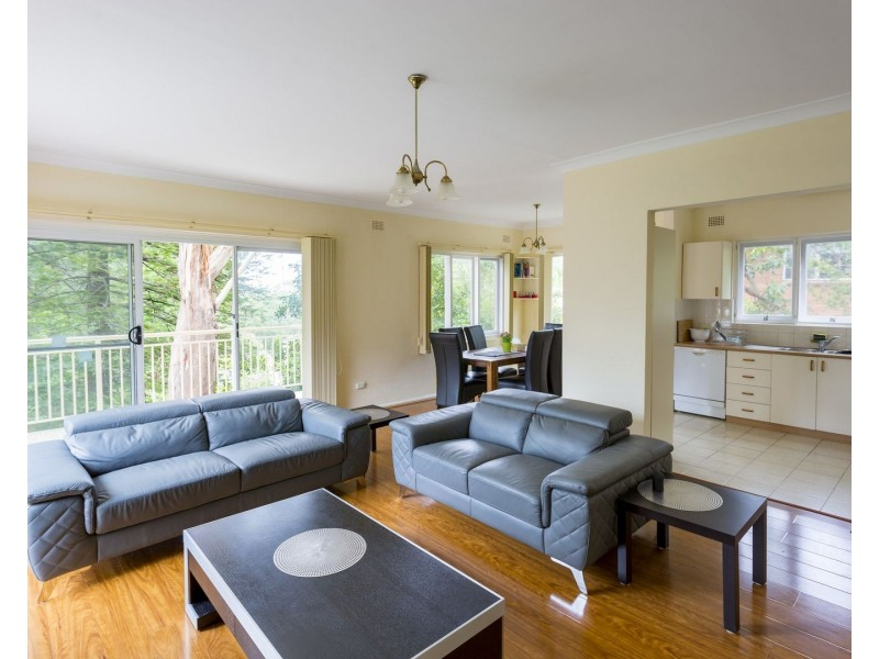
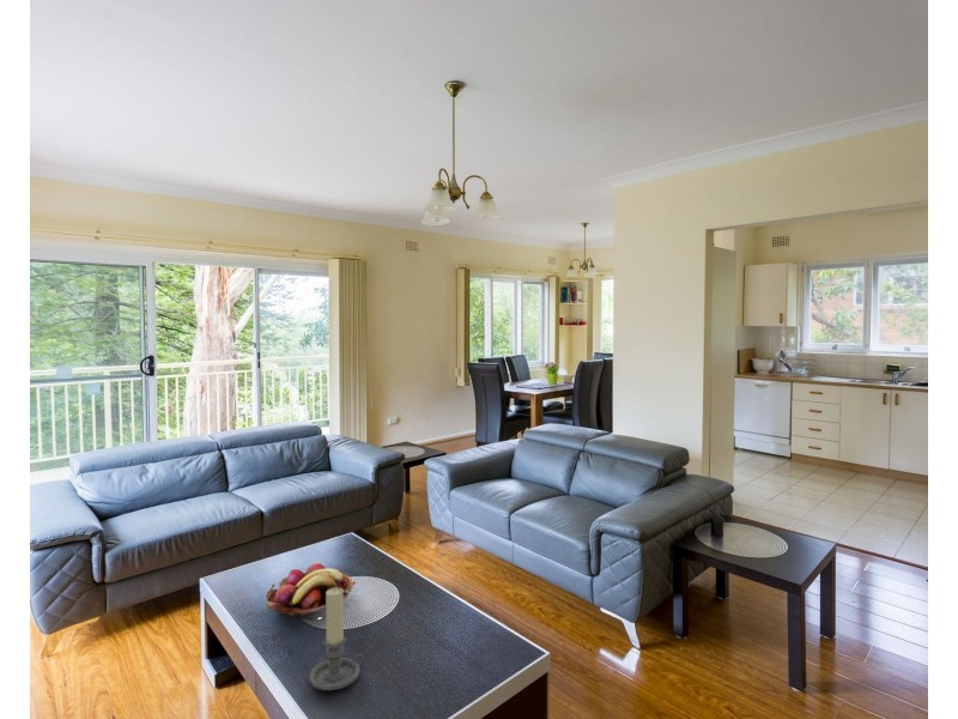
+ fruit basket (310, 588)
+ candle holder (339, 632)
